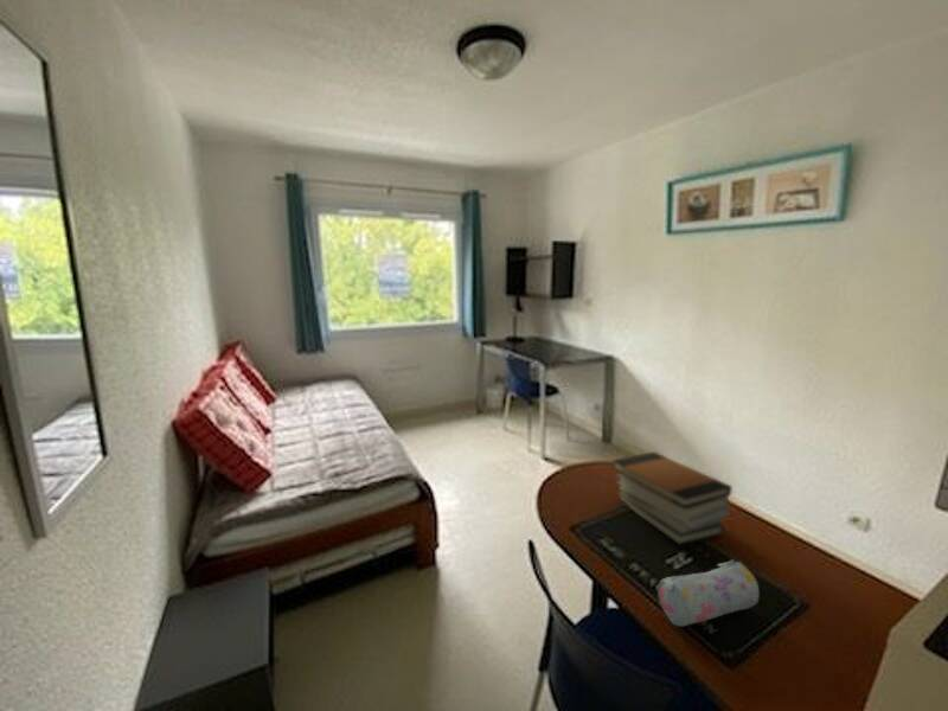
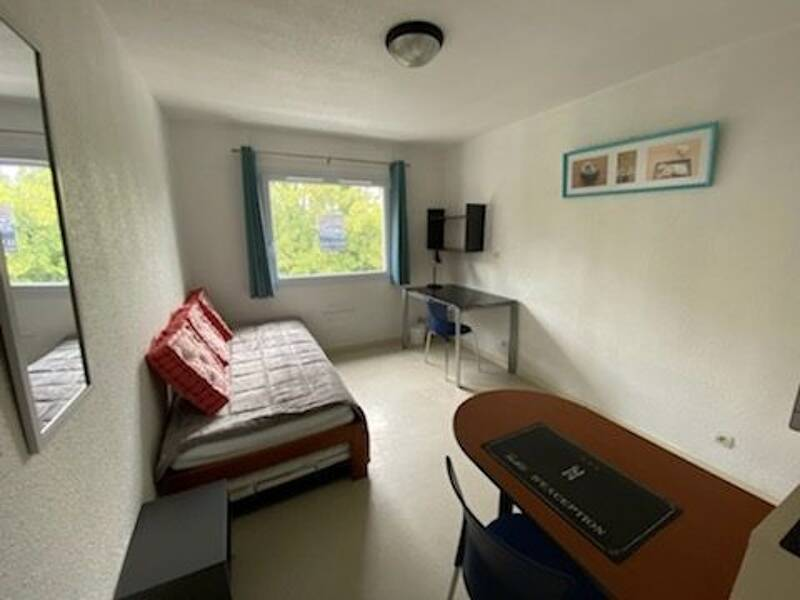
- book stack (667, 494)
- pencil case (707, 591)
